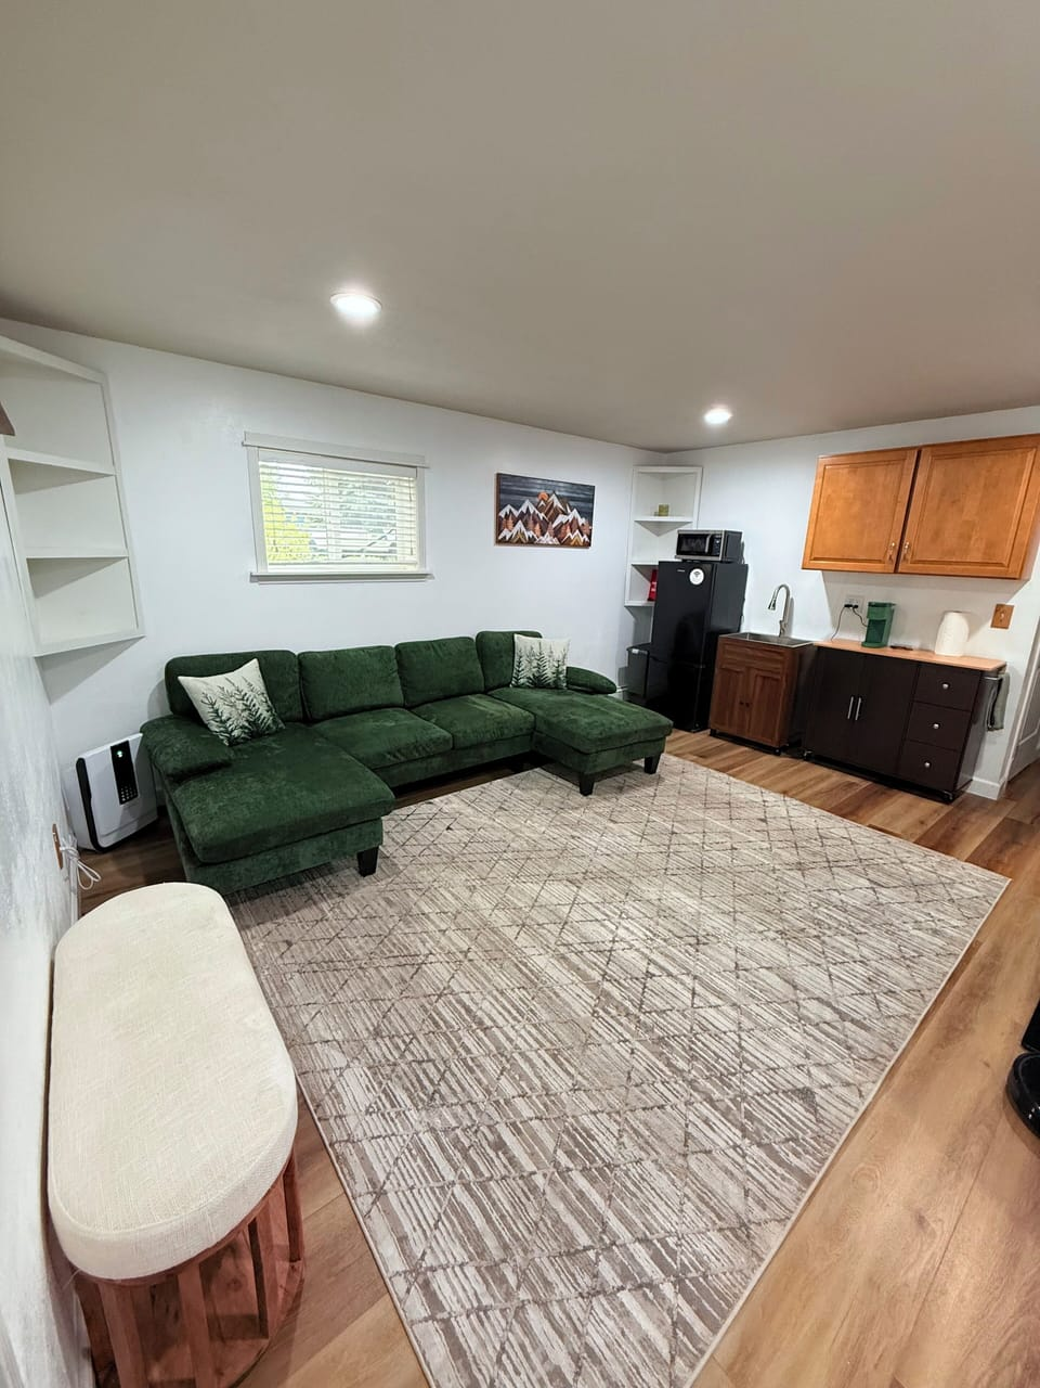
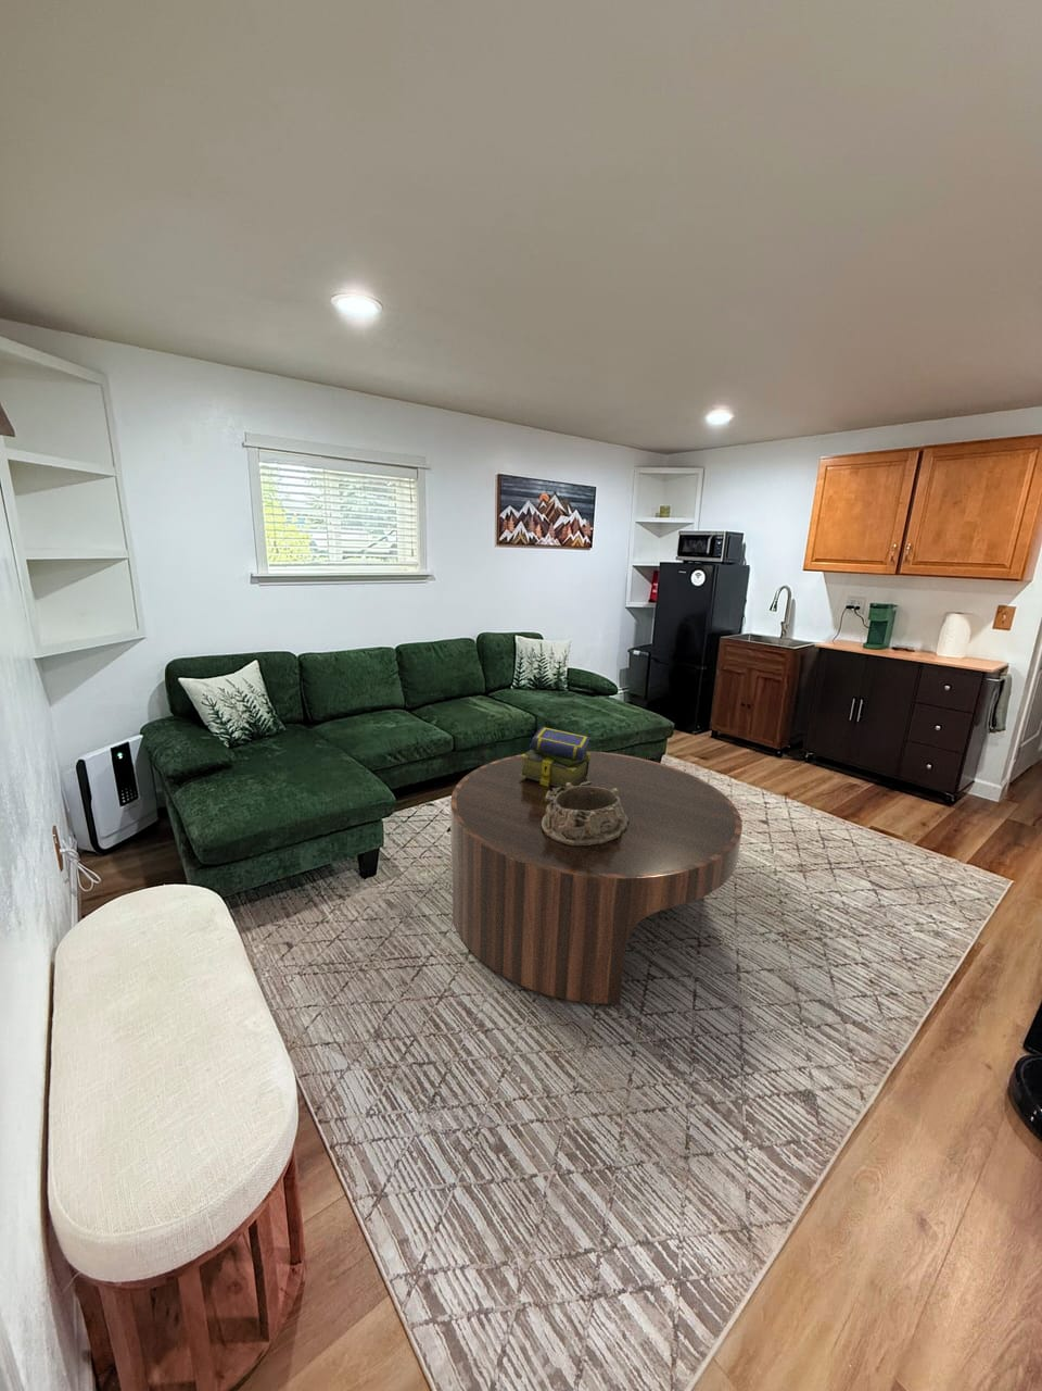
+ coffee table (588, 849)
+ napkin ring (584, 808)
+ stack of books (558, 756)
